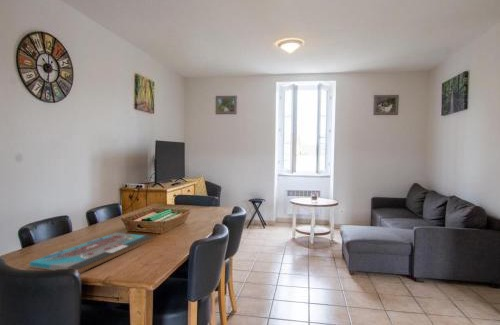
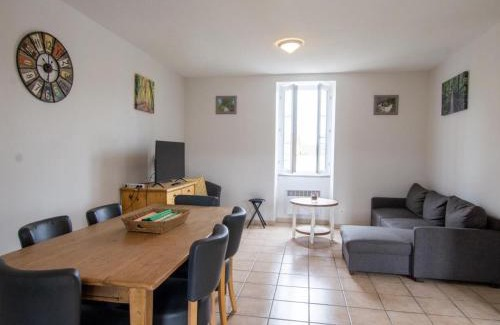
- board game (100, 247)
